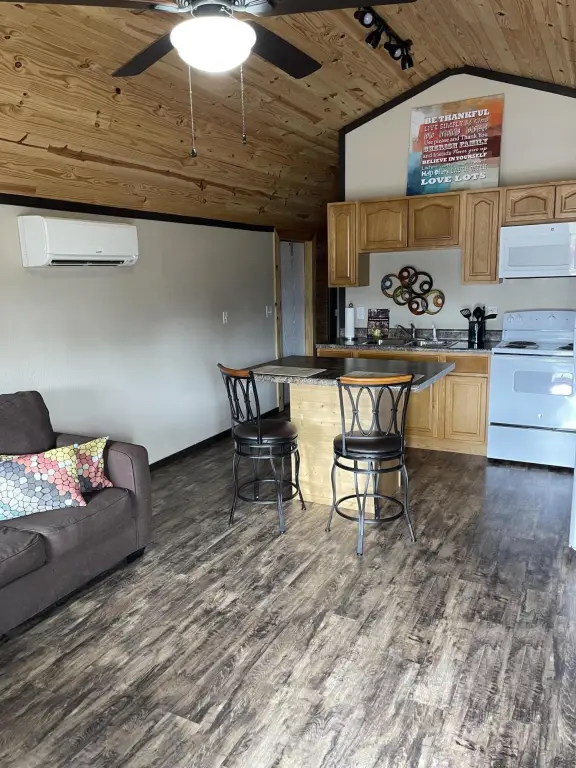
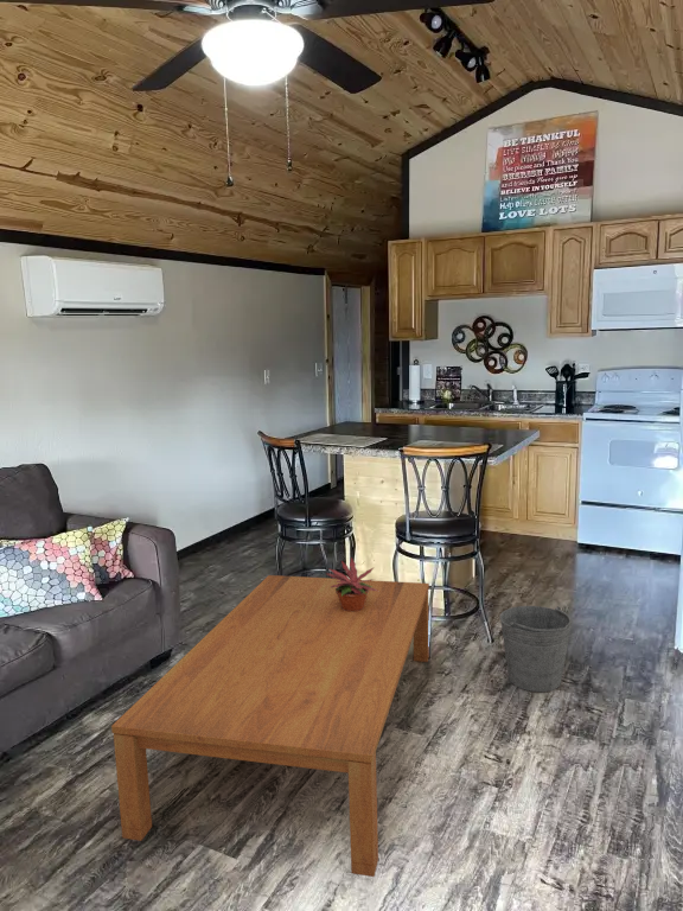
+ potted plant (351, 582)
+ coffee table (306, 684)
+ bucket (535, 646)
